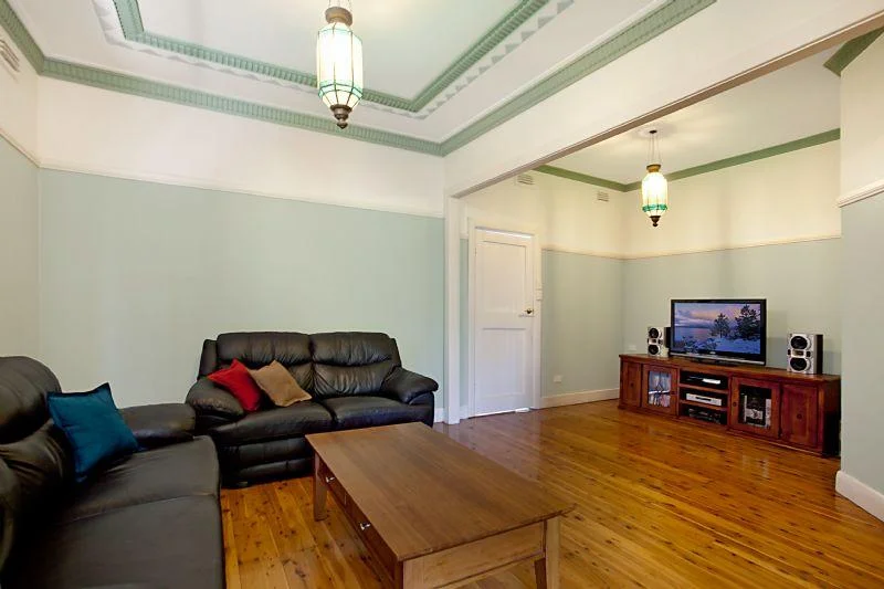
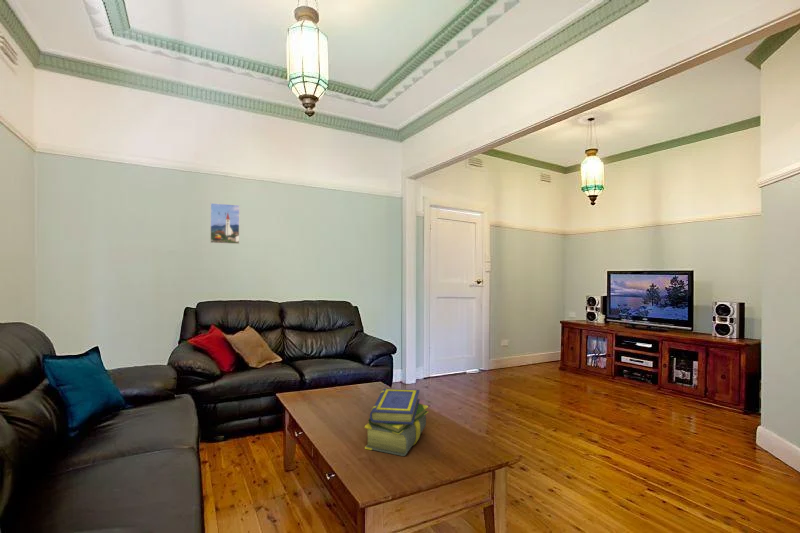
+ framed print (224, 223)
+ stack of books (397, 418)
